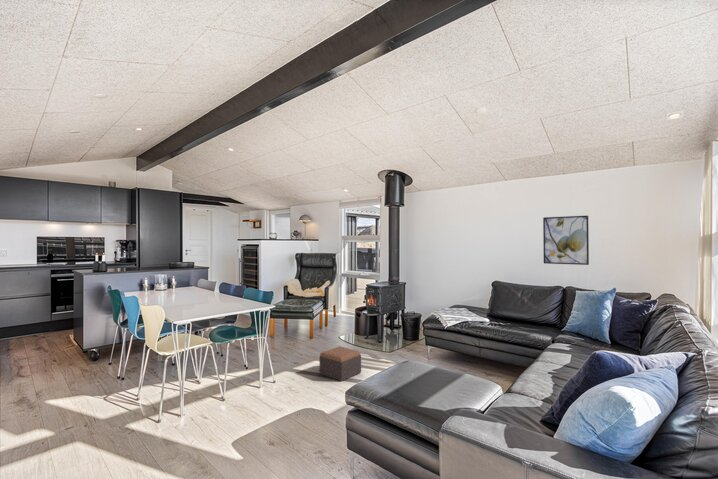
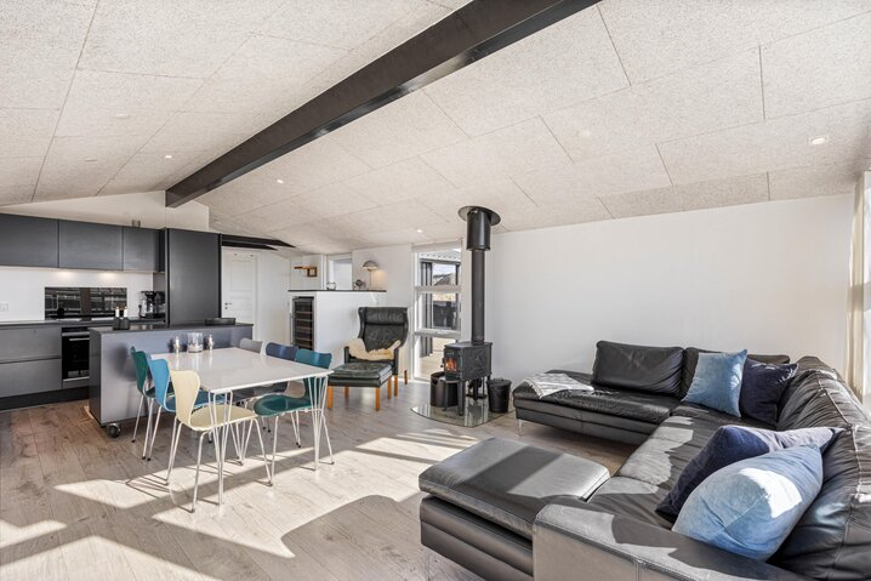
- footstool (340, 362)
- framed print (565, 240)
